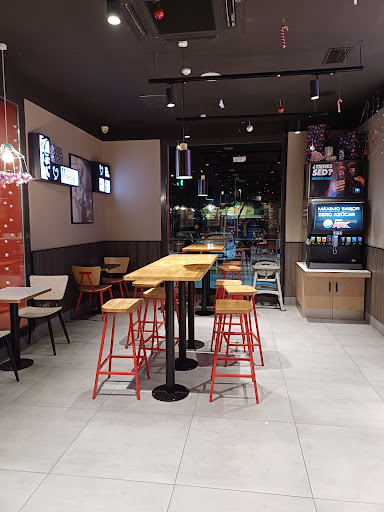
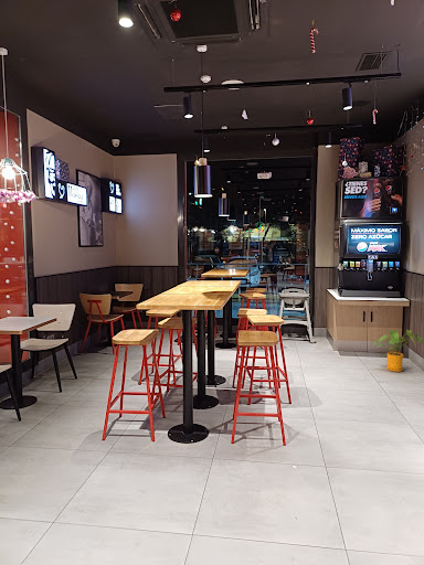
+ house plant (395, 349)
